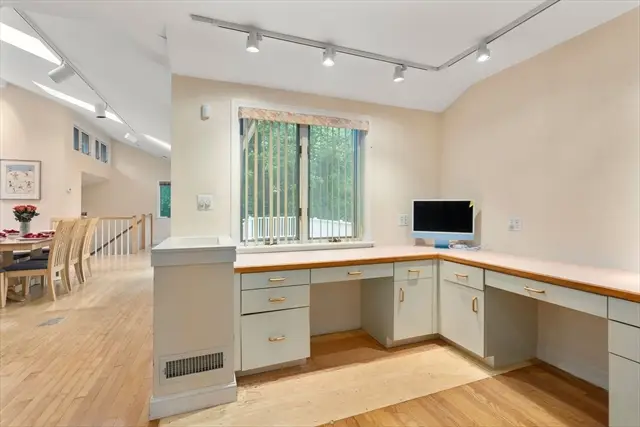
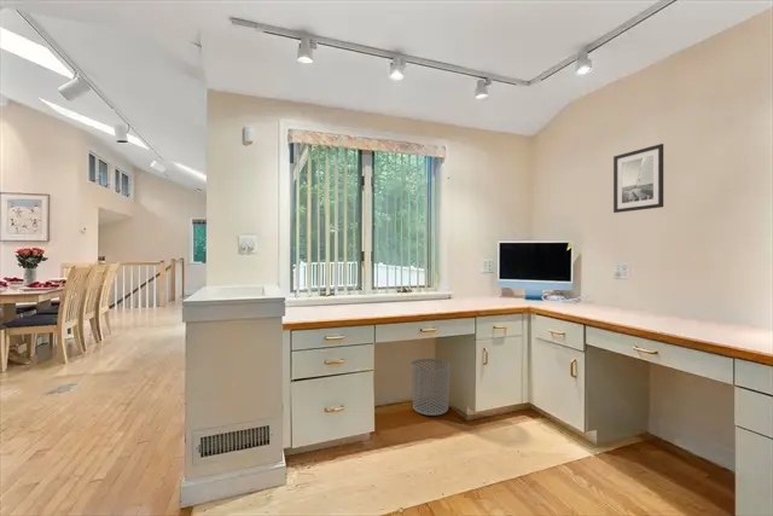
+ waste bin (430, 385)
+ wall art (637, 180)
